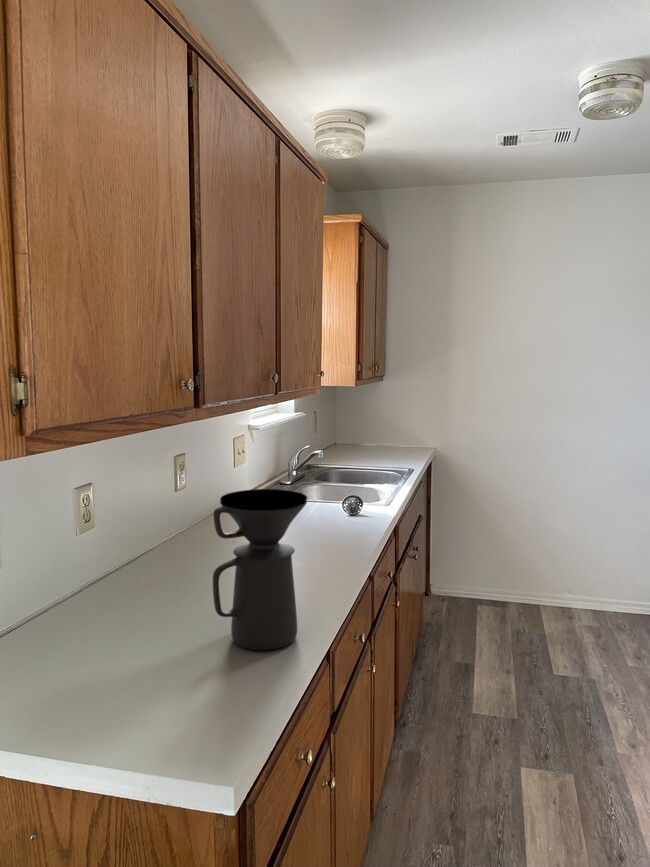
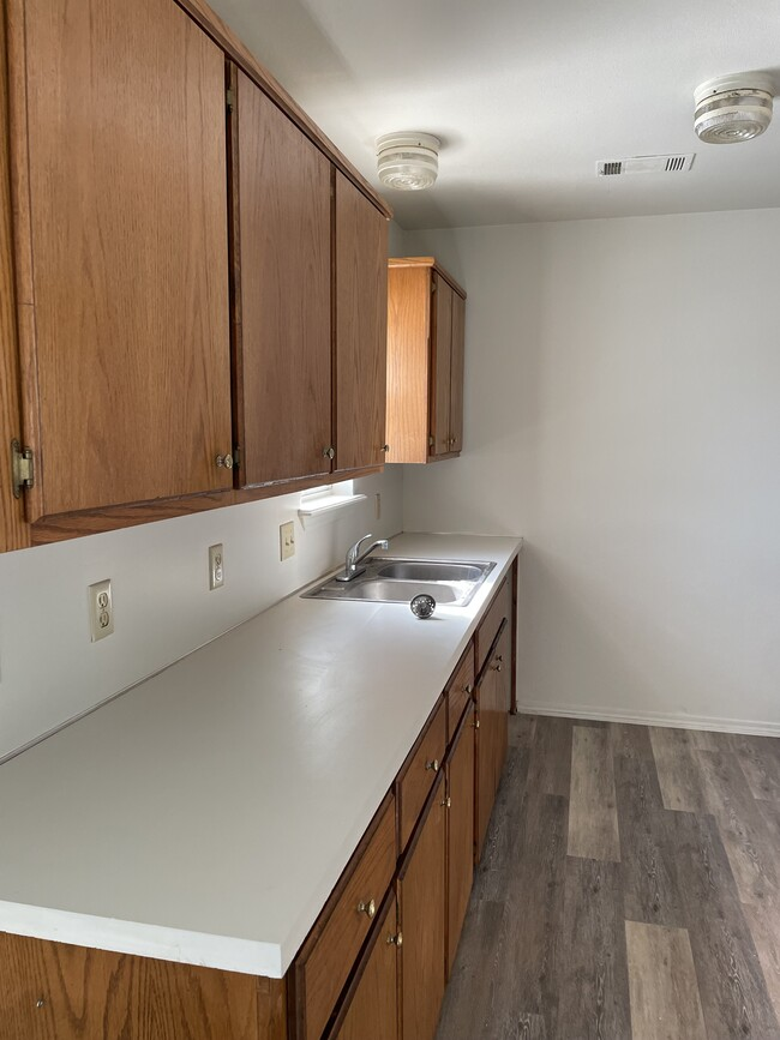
- coffee maker (264, 568)
